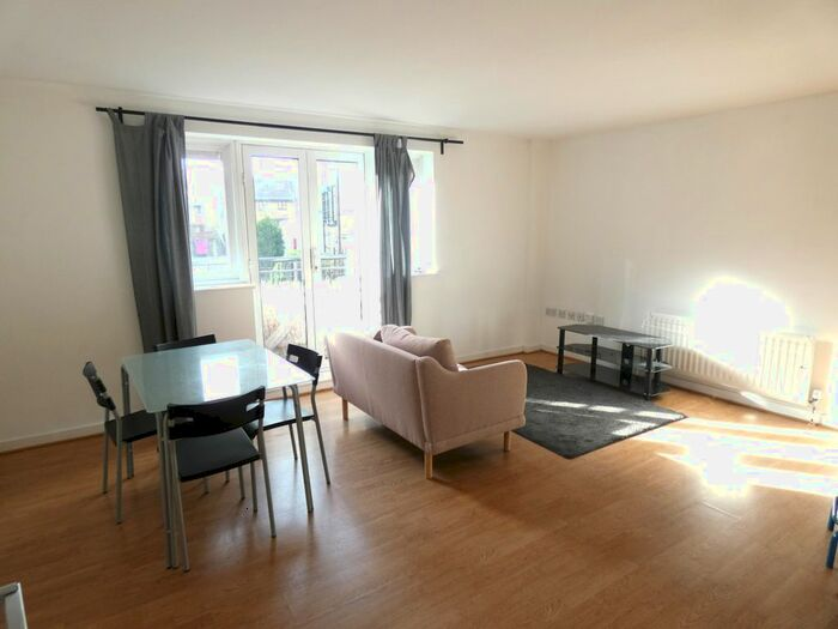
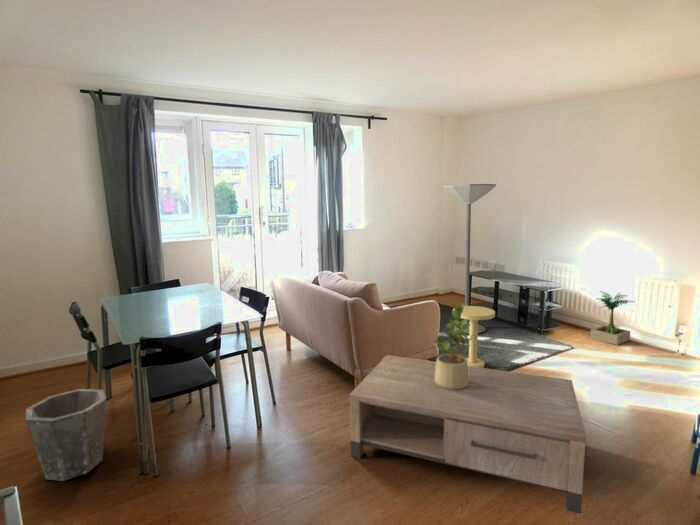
+ potted plant (612, 316)
+ coffee table (463, 417)
+ potted plant (450, 341)
+ side table (473, 337)
+ waste bin (70, 434)
+ floor lamp (467, 258)
